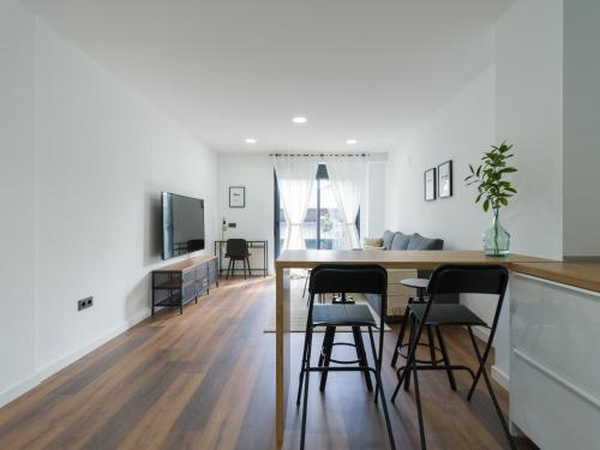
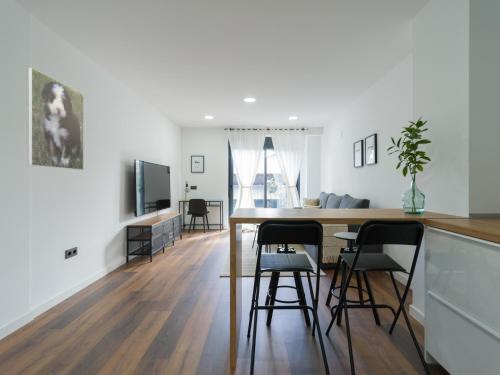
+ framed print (59, 125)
